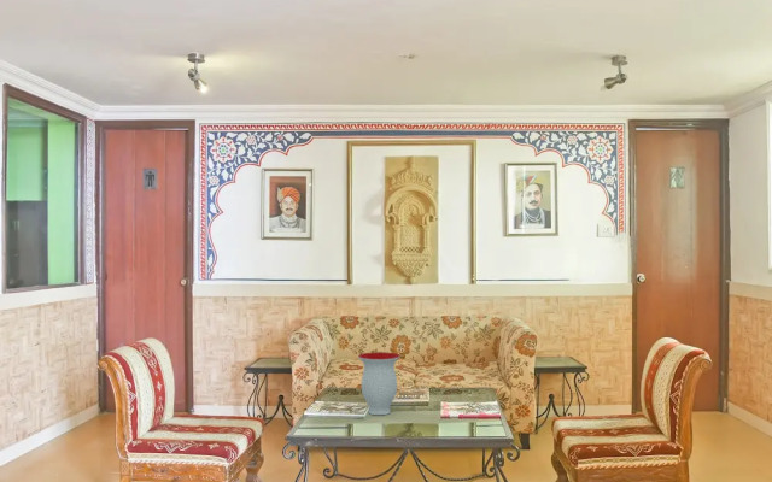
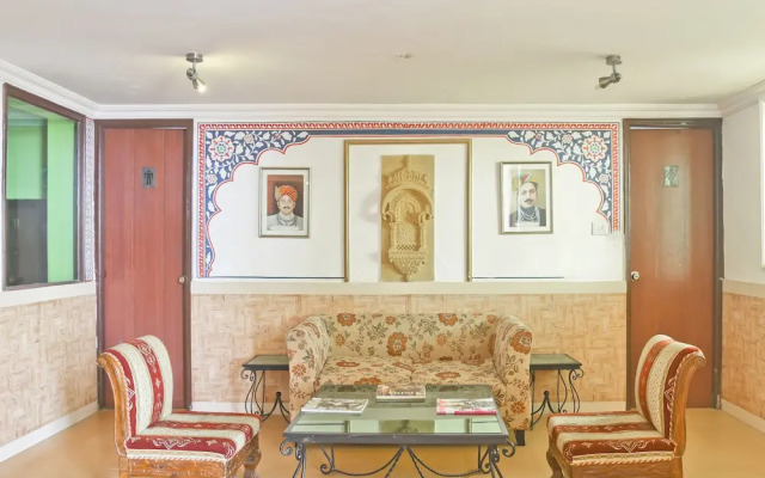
- vase (379, 383)
